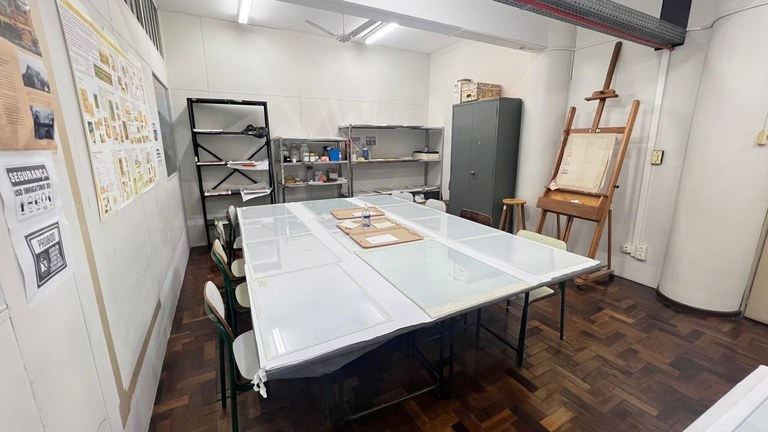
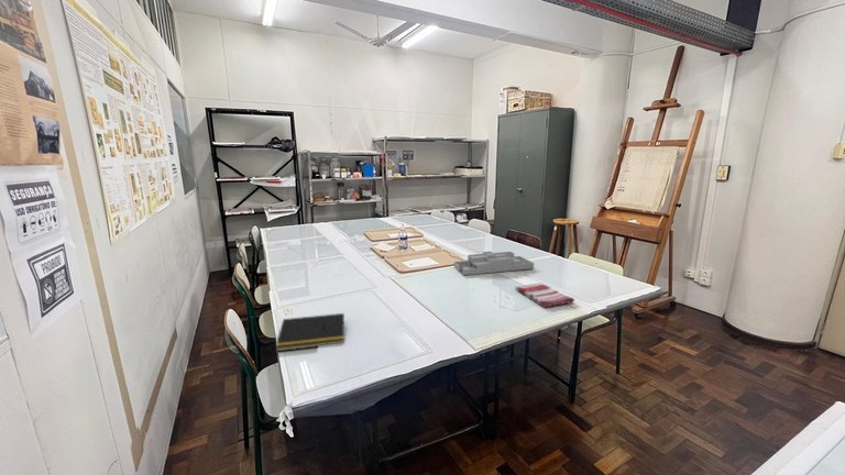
+ dish towel (542, 292)
+ desk organizer (493, 261)
+ notepad (312, 330)
